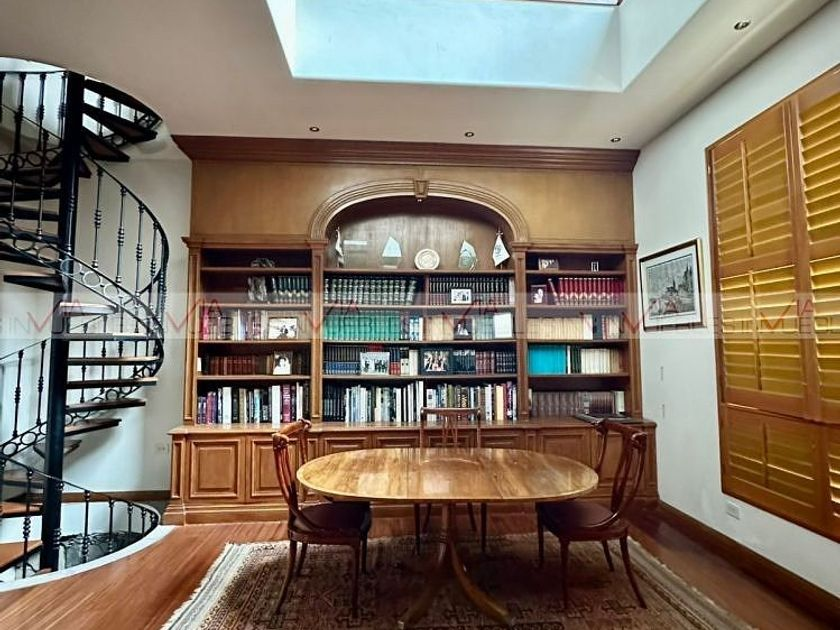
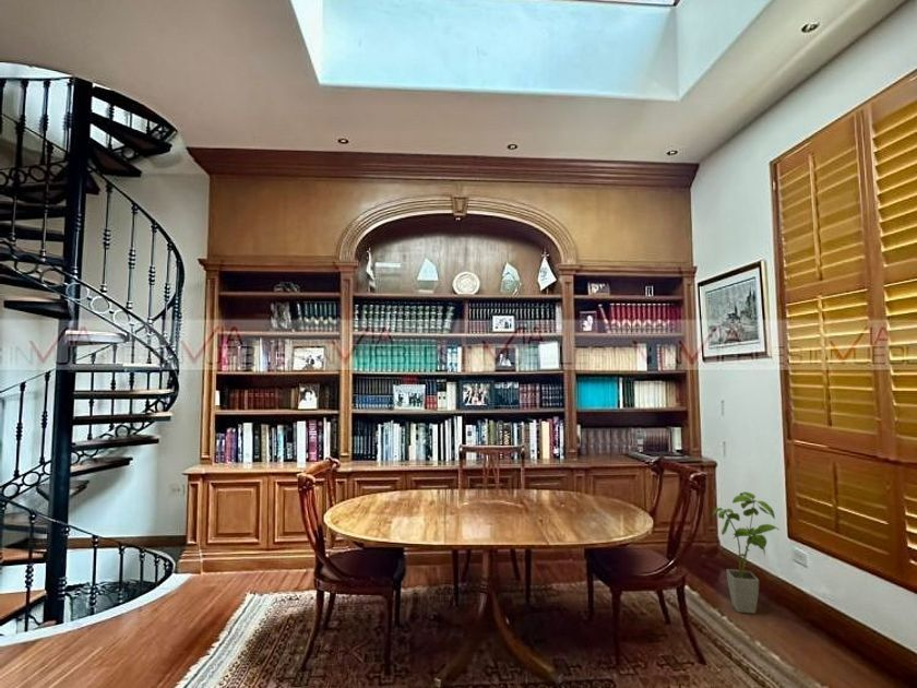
+ house plant (749, 550)
